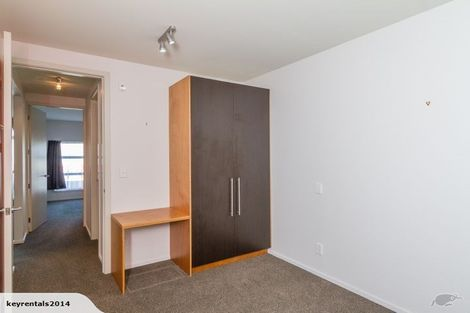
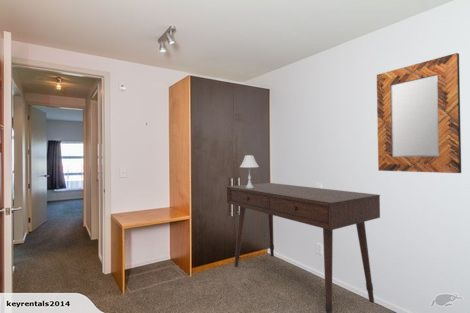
+ table lamp (249, 171)
+ desk (297, 221)
+ home mirror (414, 118)
